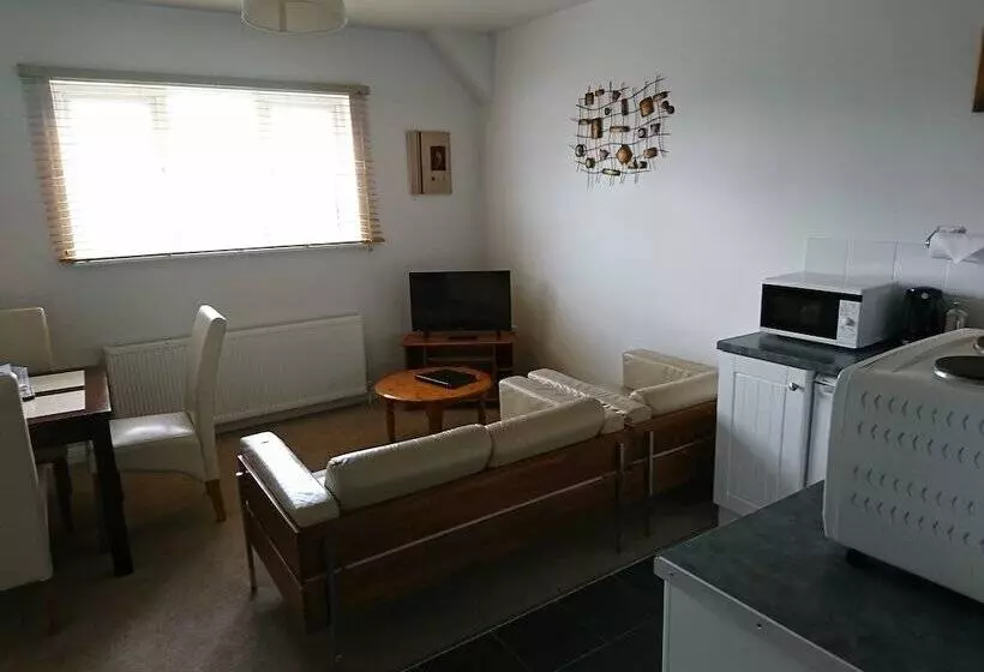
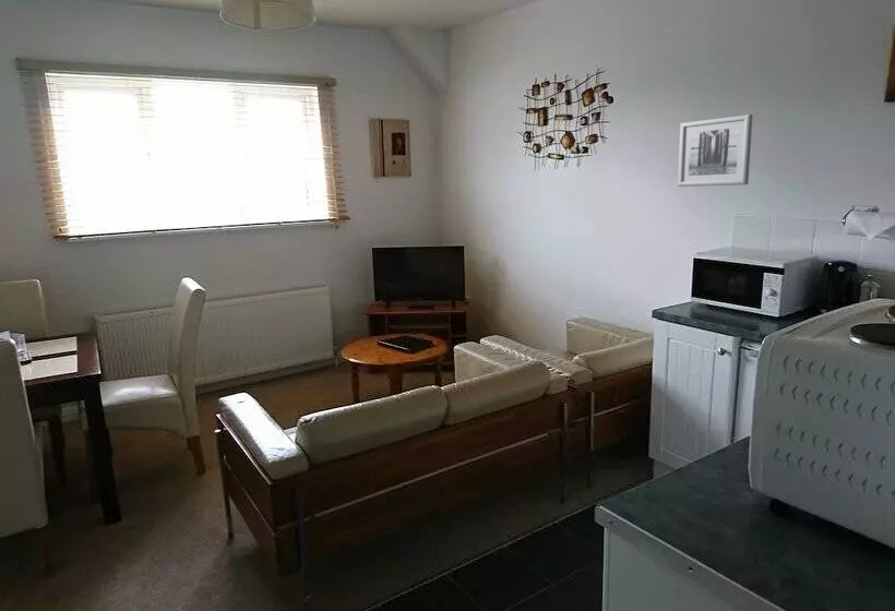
+ wall art (713, 153)
